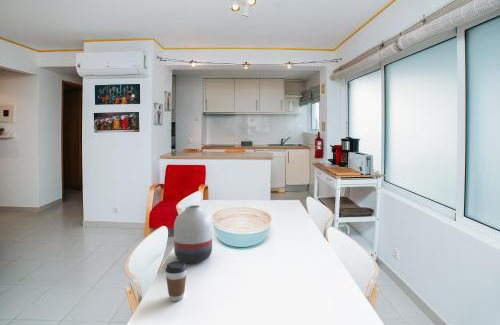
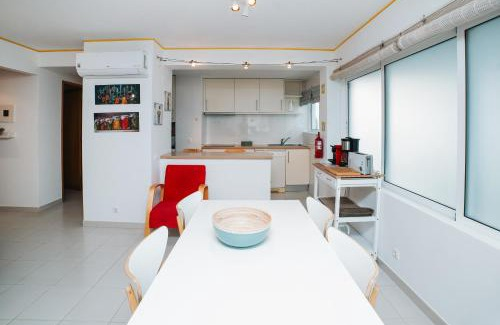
- coffee cup (176, 281)
- vase (193, 232)
